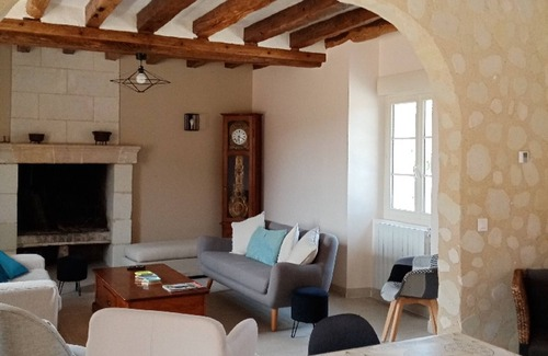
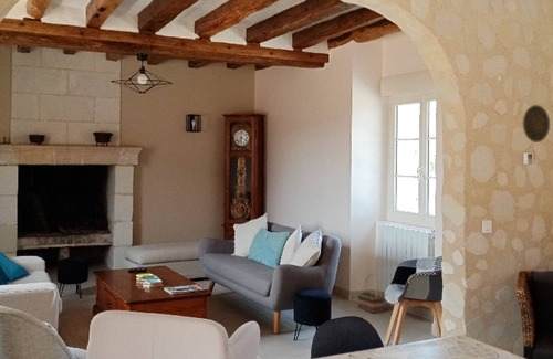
+ decorative plate (538, 123)
+ basket (369, 292)
